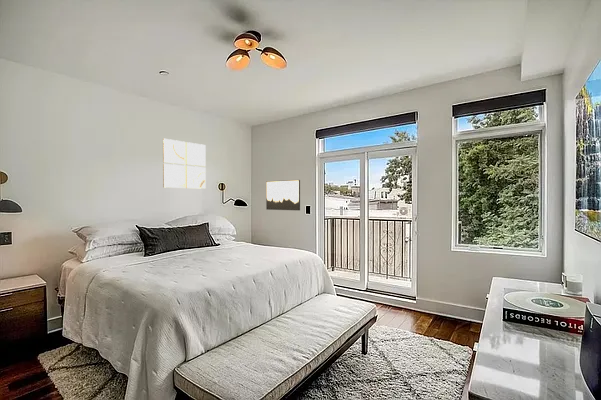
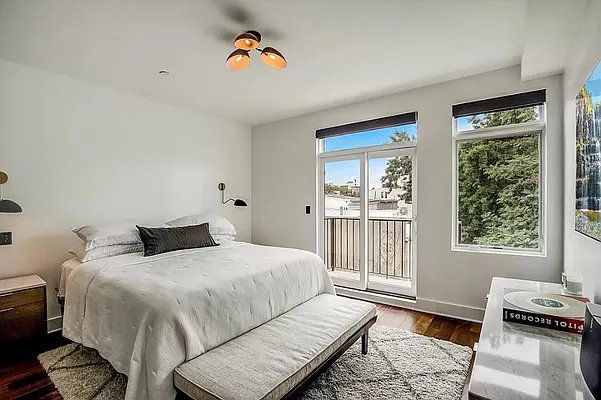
- wall art (282, 195)
- wall art (186, 164)
